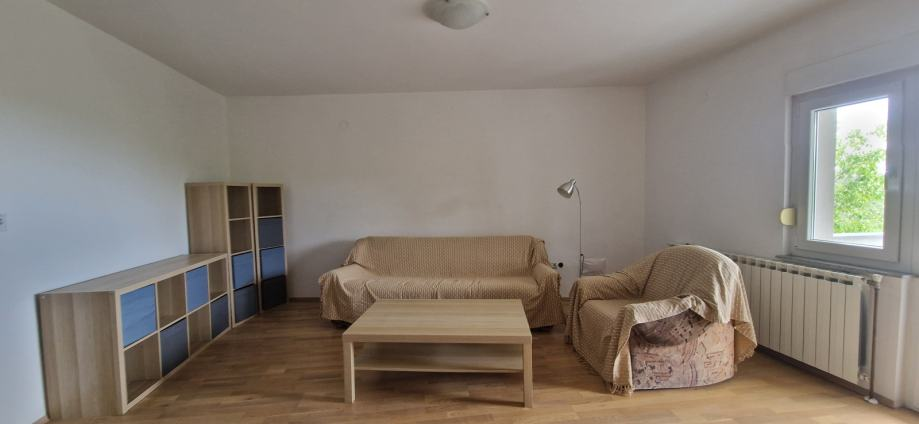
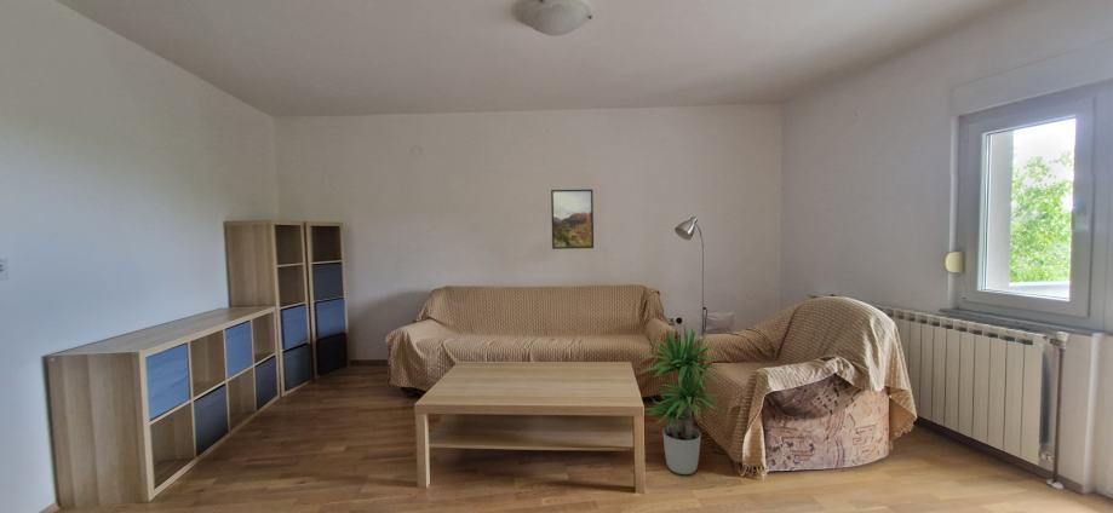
+ potted plant (685, 397)
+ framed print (572, 219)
